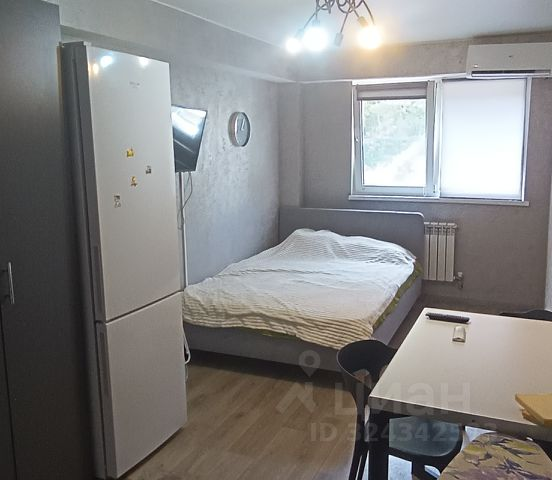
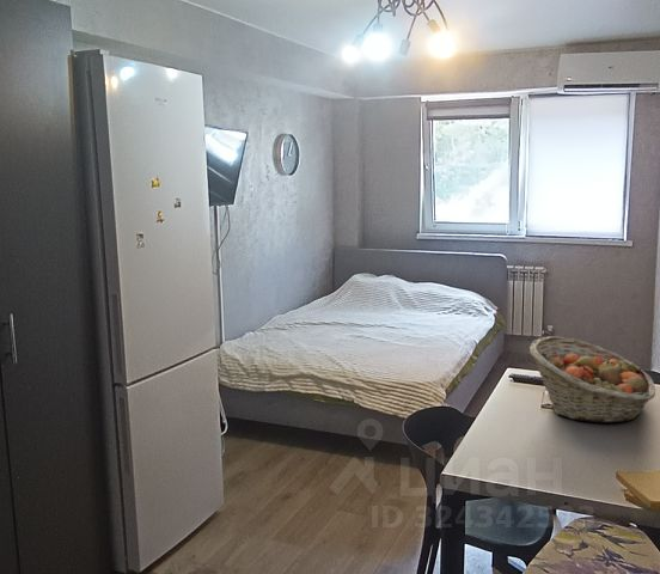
+ fruit basket (591, 375)
